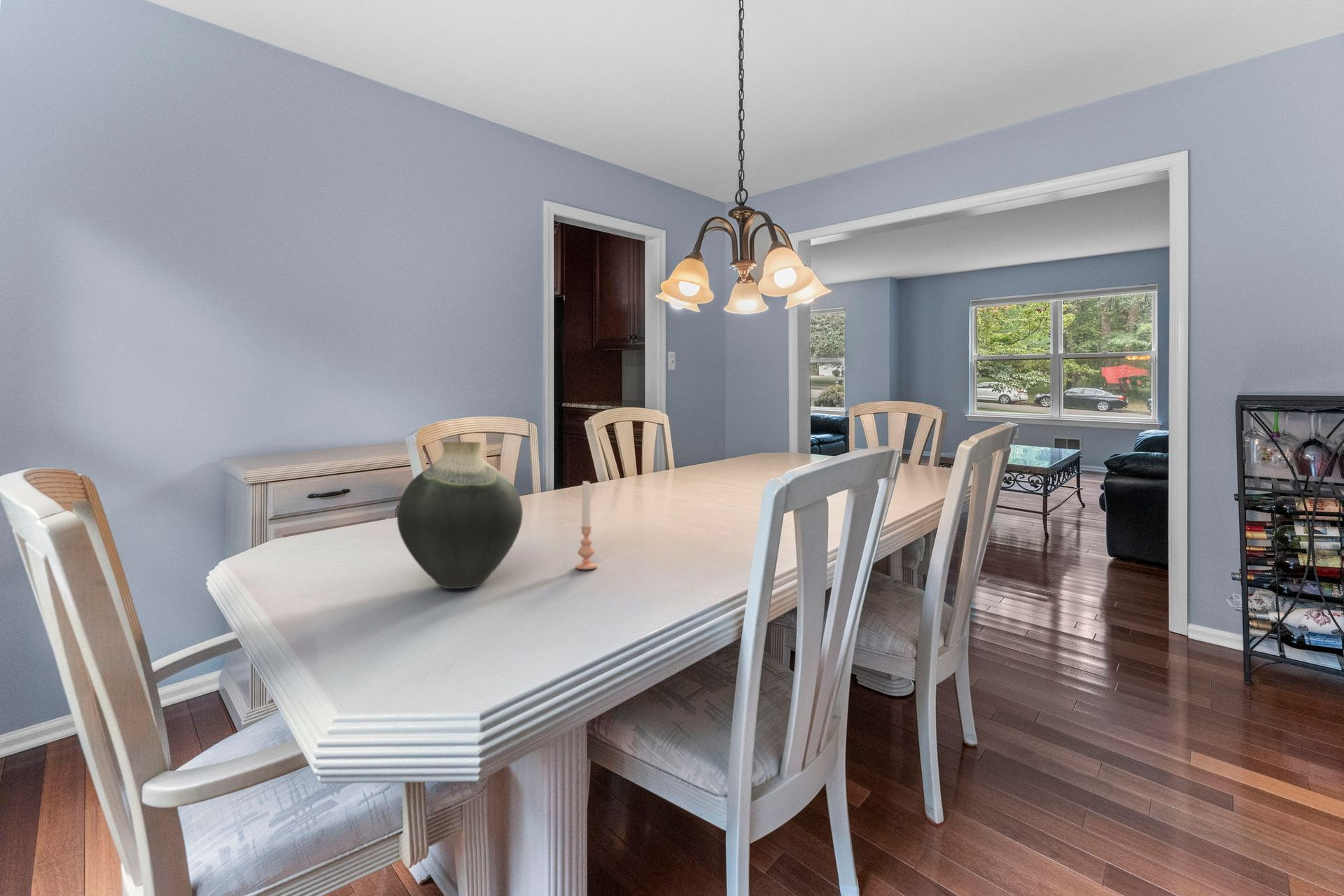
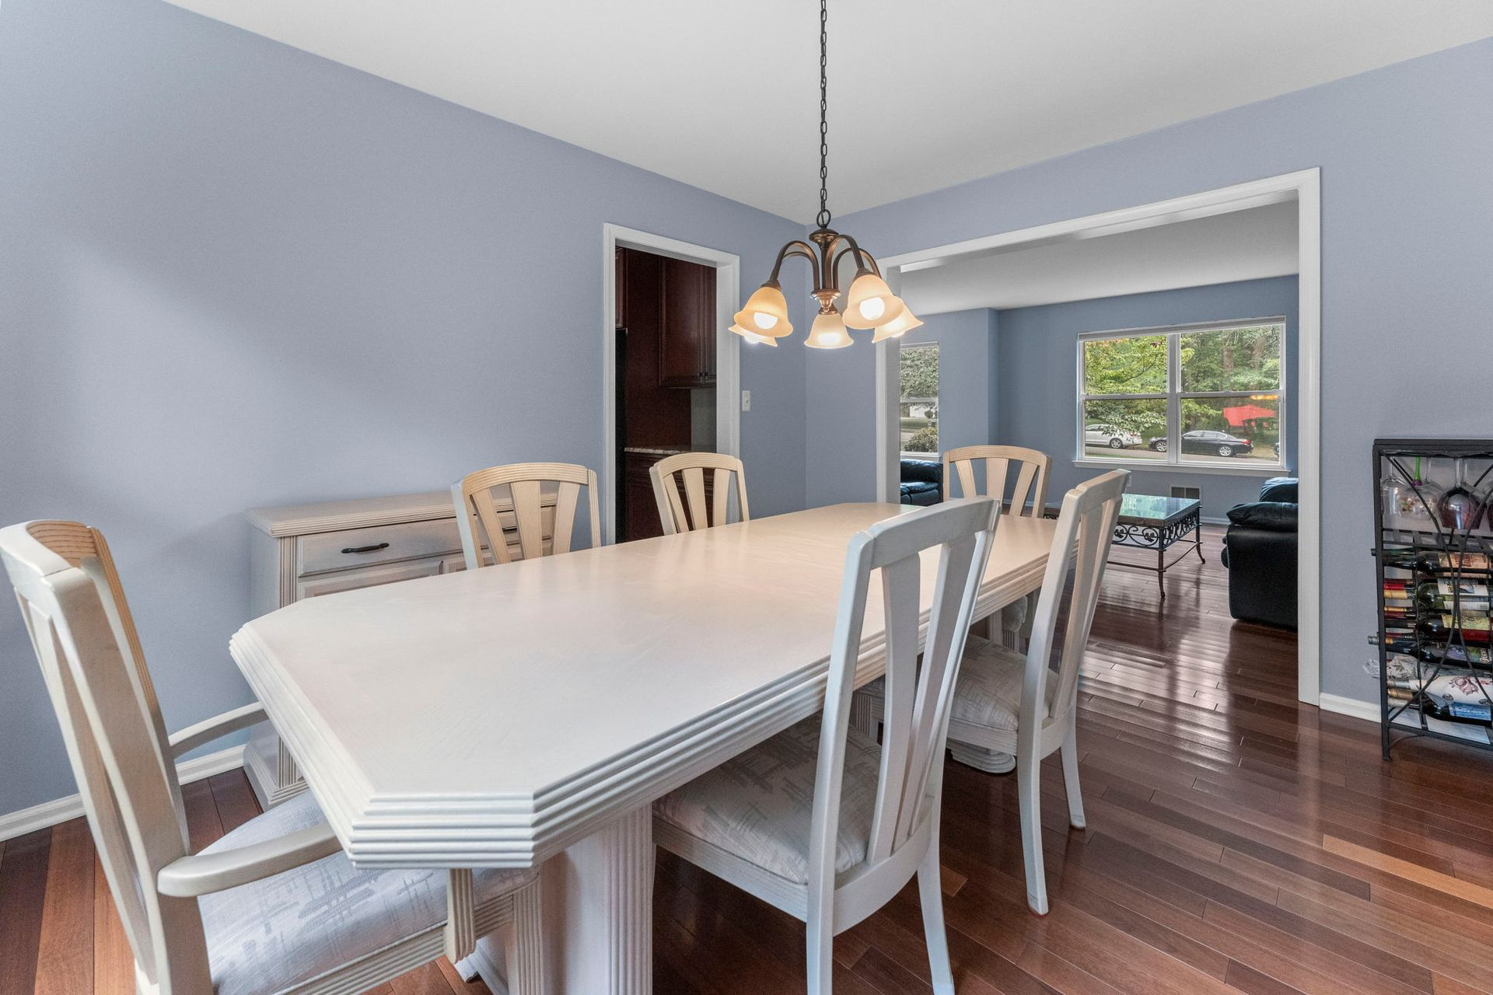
- candle (586, 524)
- vase (461, 514)
